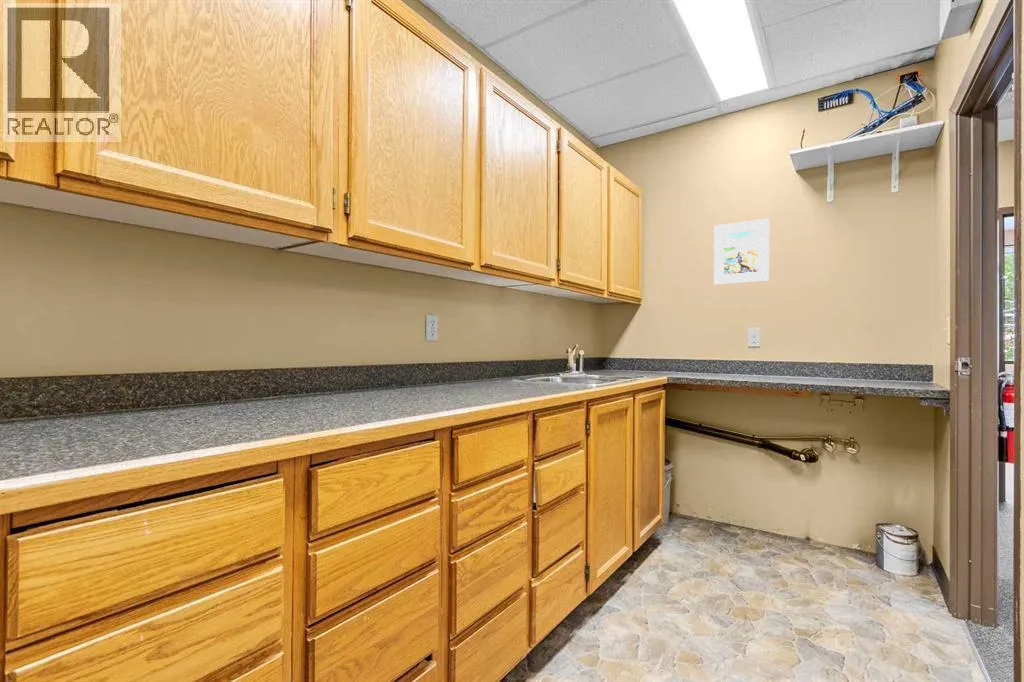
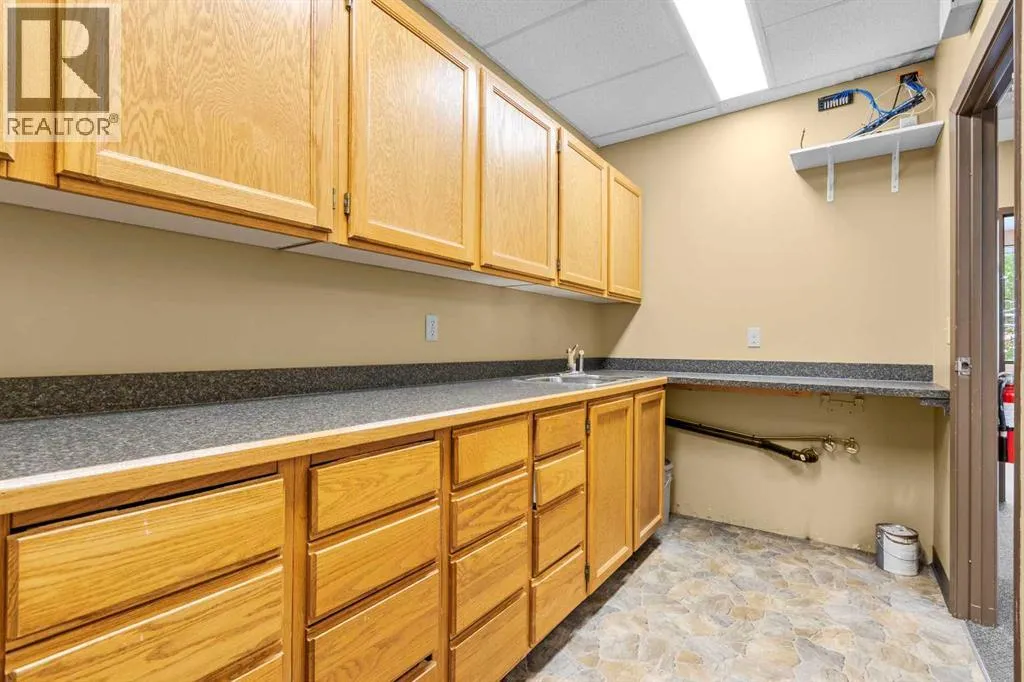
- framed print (740, 252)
